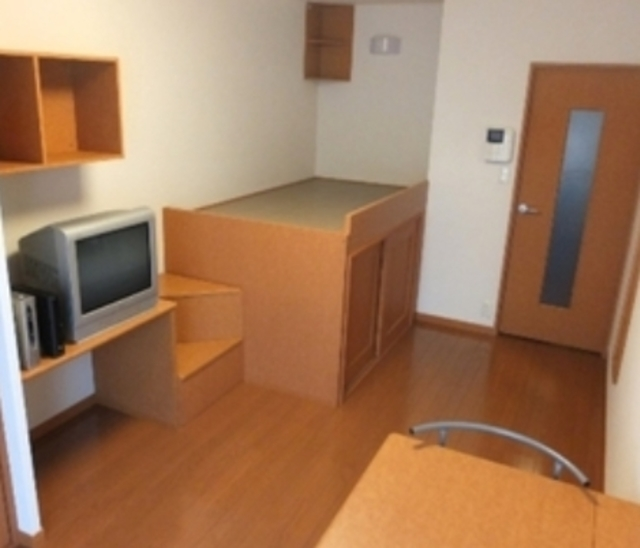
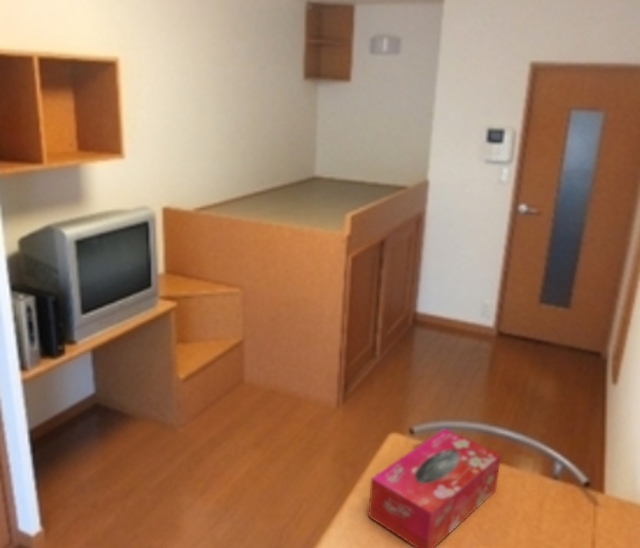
+ tissue box (436, 484)
